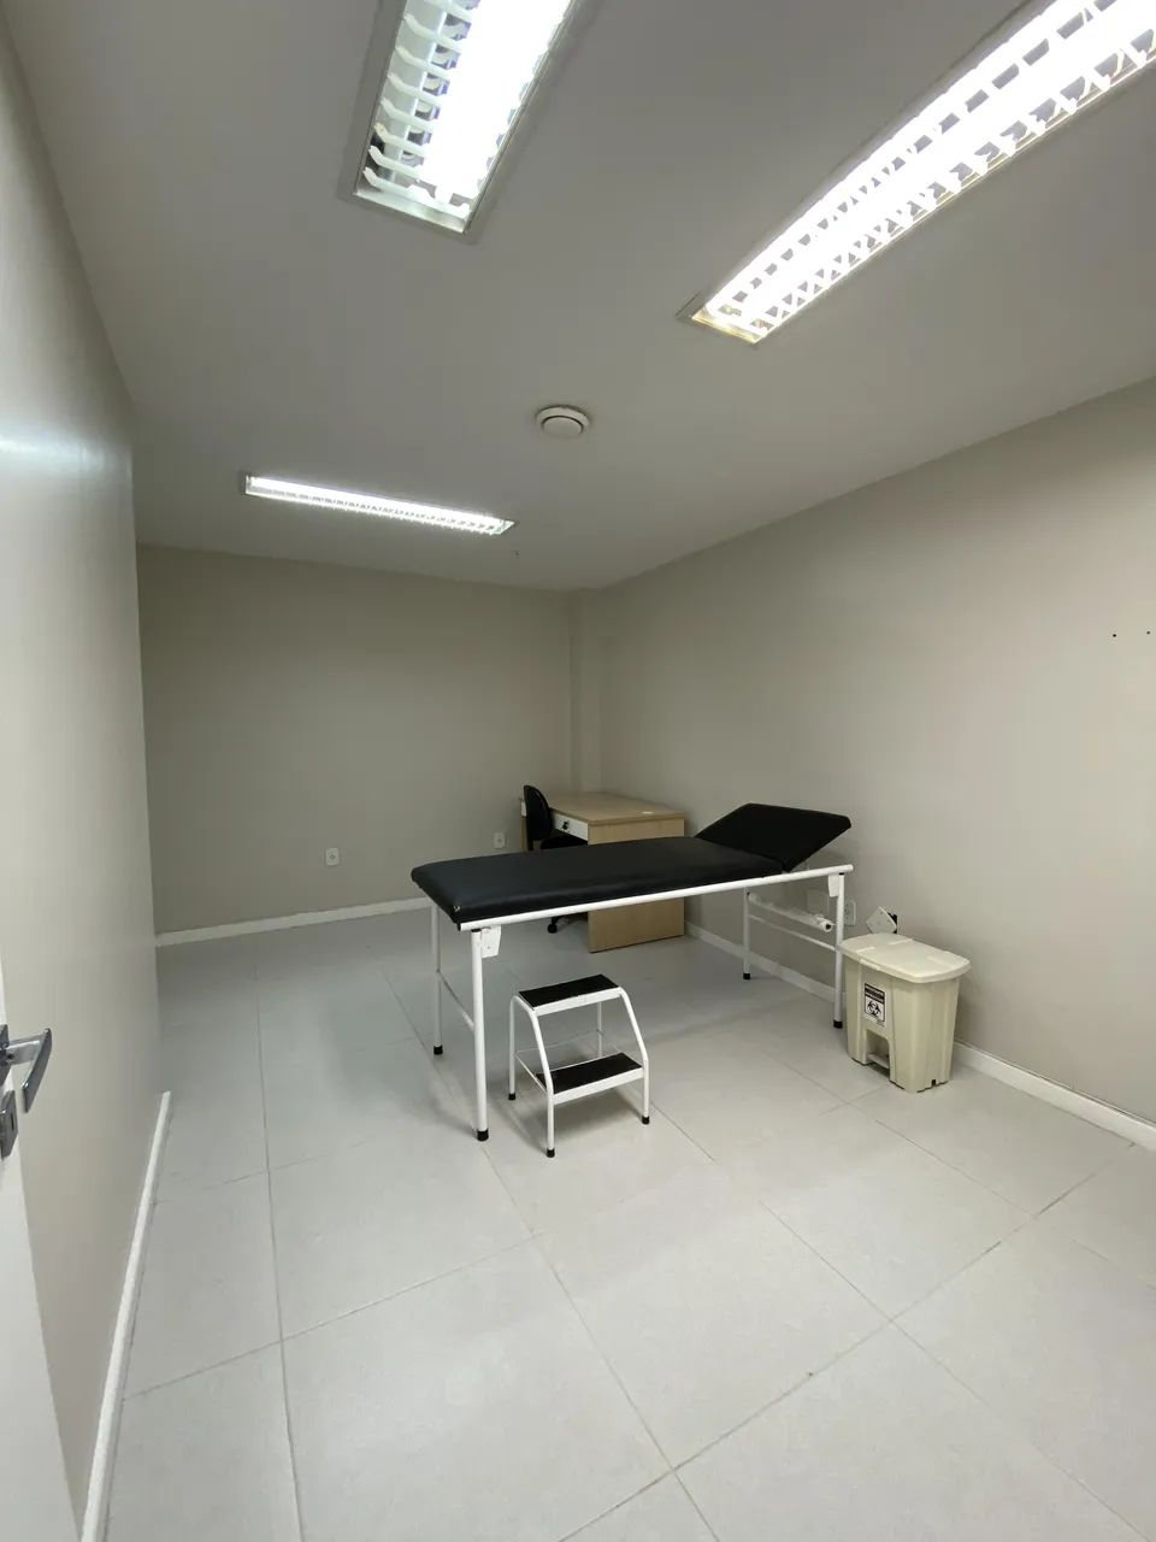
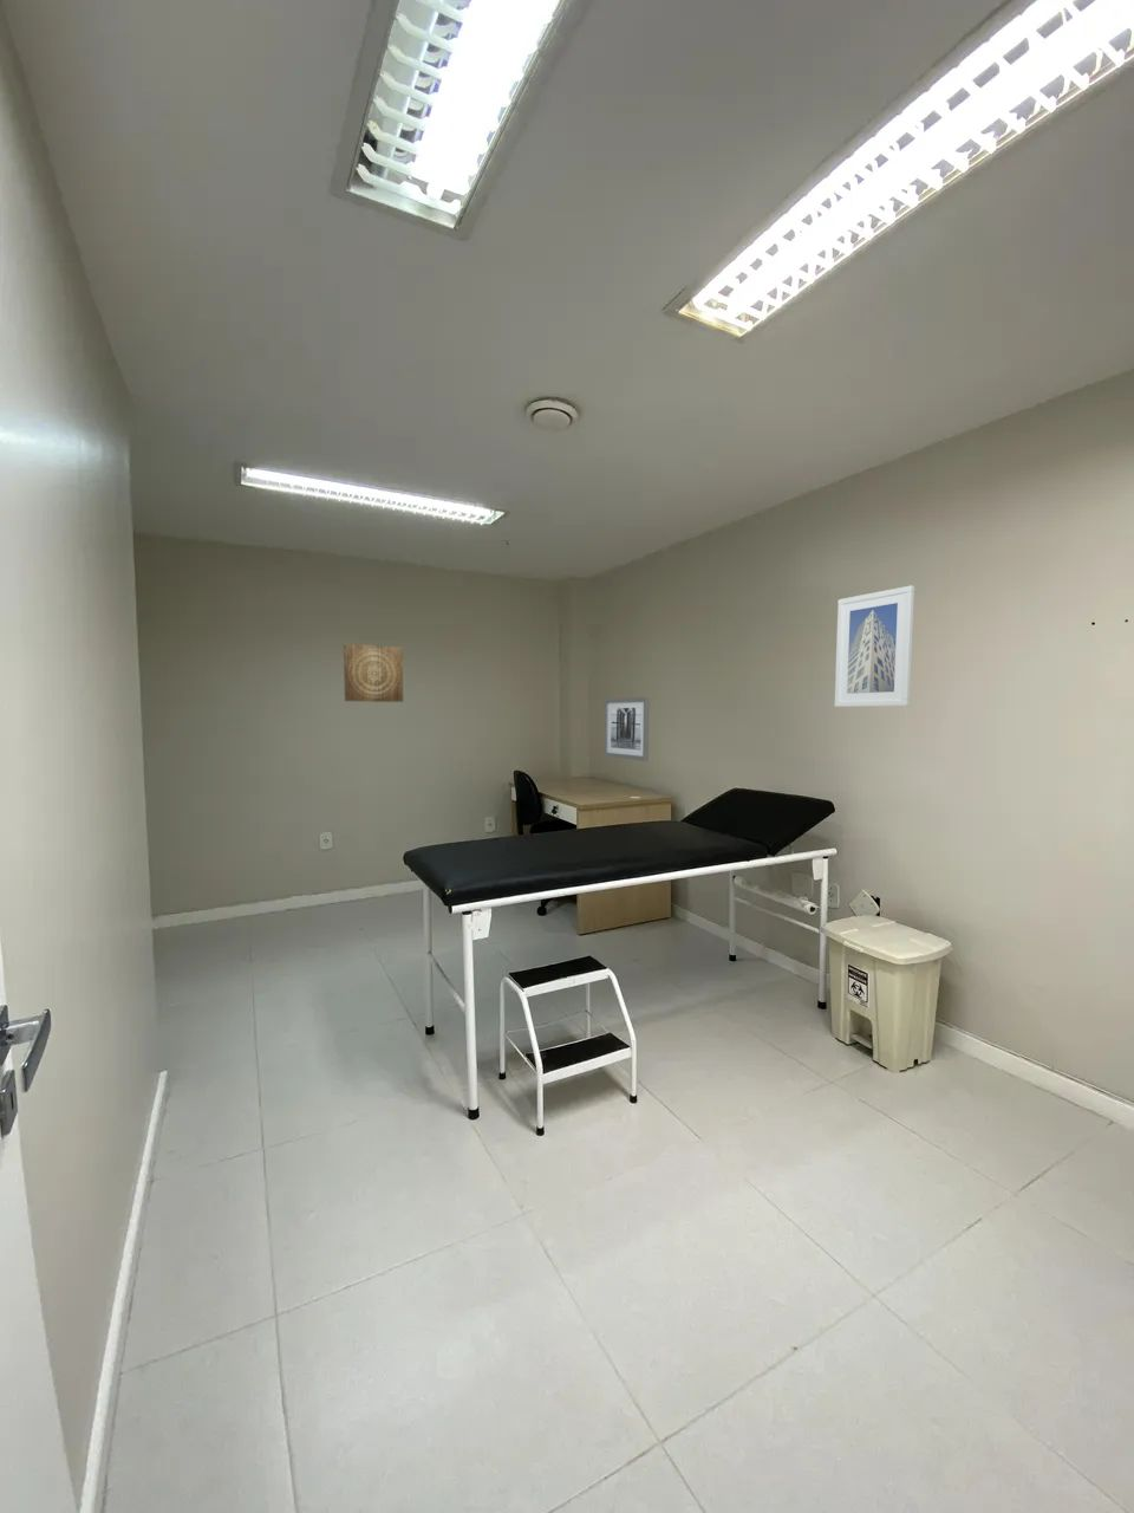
+ wall art (625, 728)
+ wall art (373, 673)
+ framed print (872, 650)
